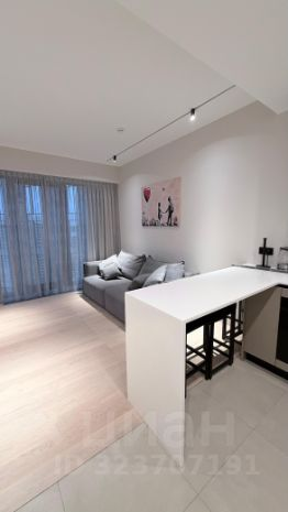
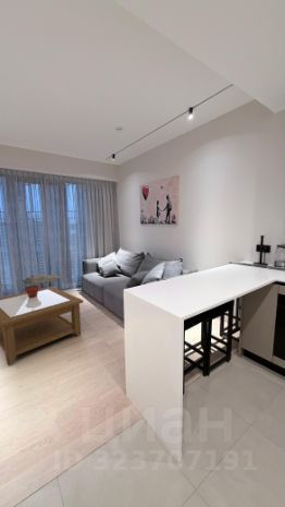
+ potted plant (30, 286)
+ side table (46, 287)
+ coffee table (34, 318)
